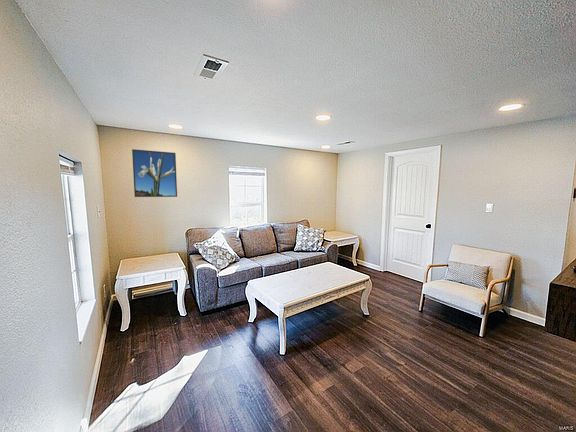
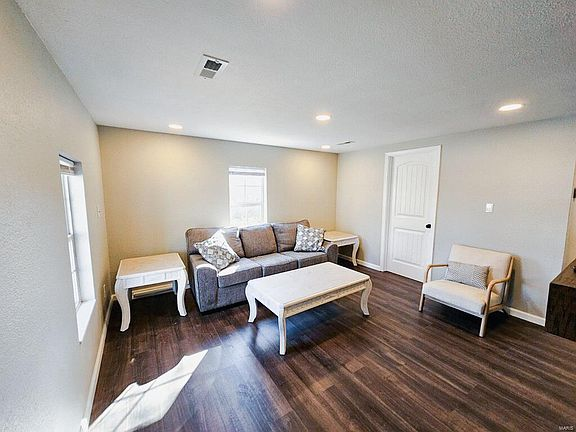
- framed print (155, 174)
